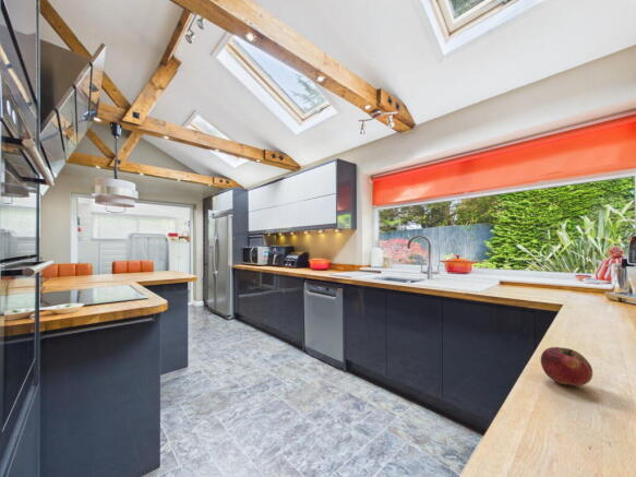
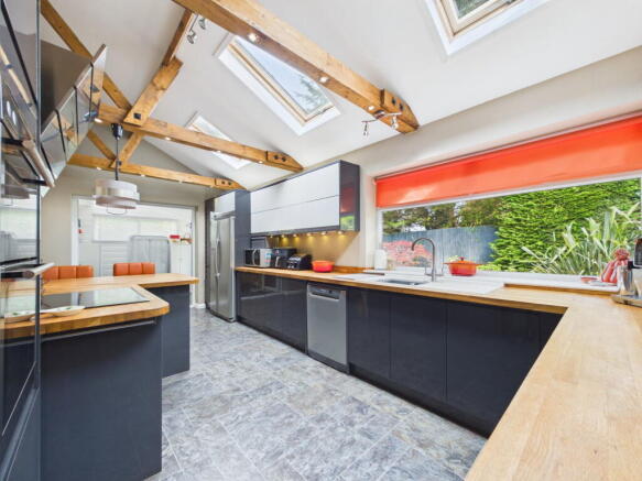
- fruit (565, 365)
